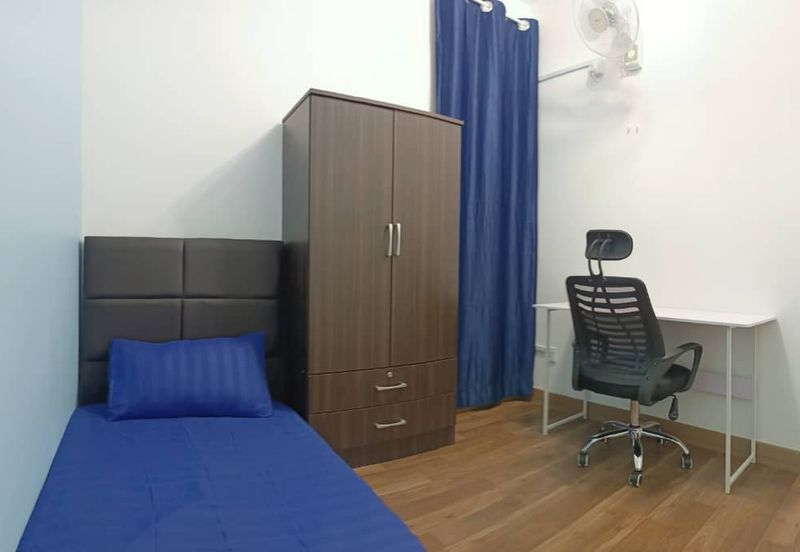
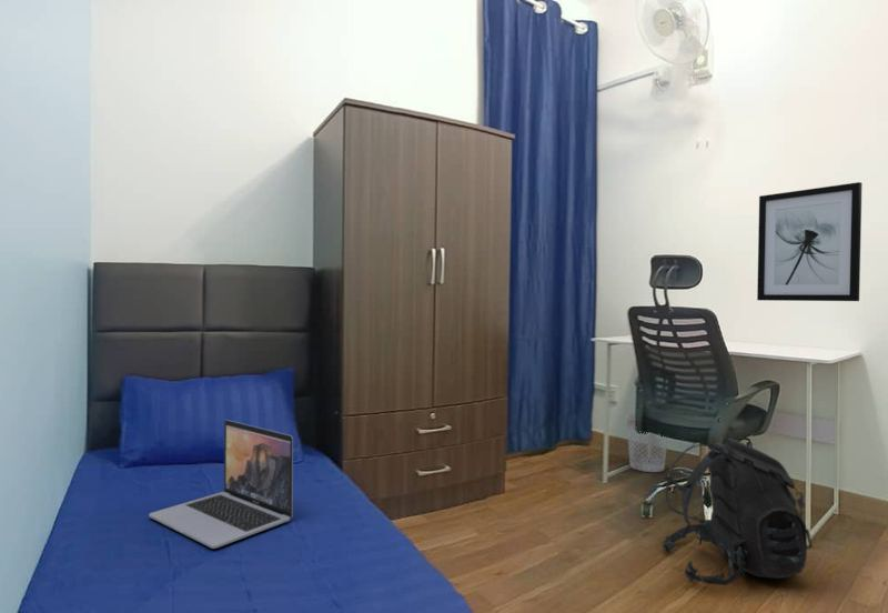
+ wall art (806, 245)
+ backpack (736, 503)
+ laptop (224, 476)
+ wastebasket (647, 442)
